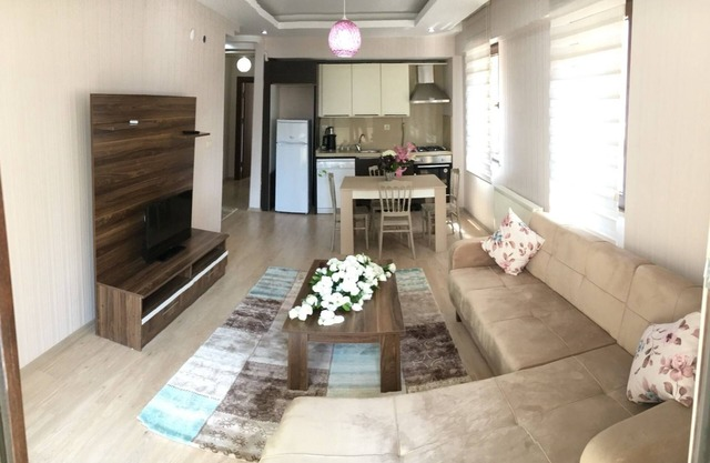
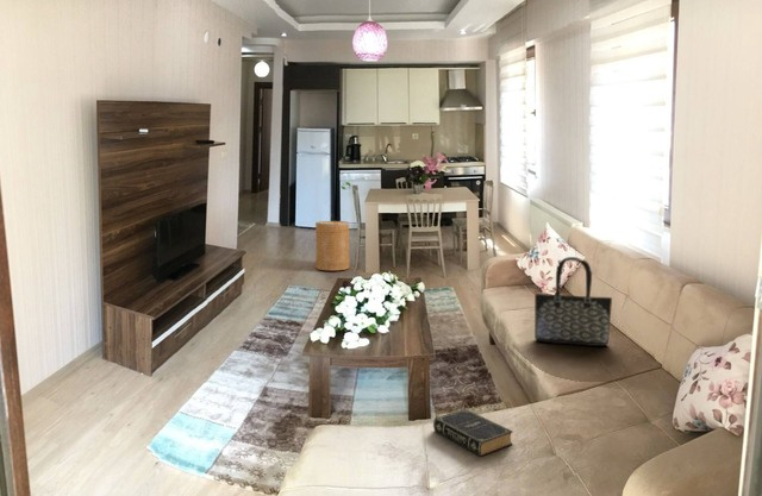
+ basket (332, 245)
+ tote bag (572, 300)
+ book (471, 431)
